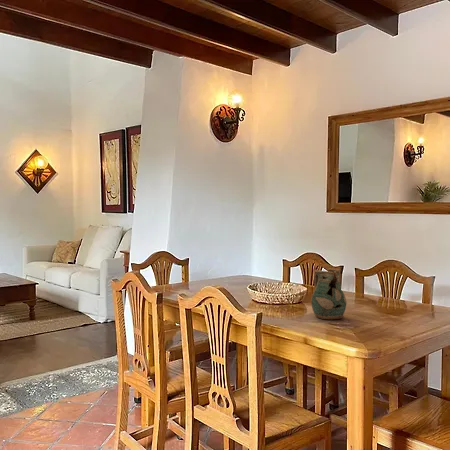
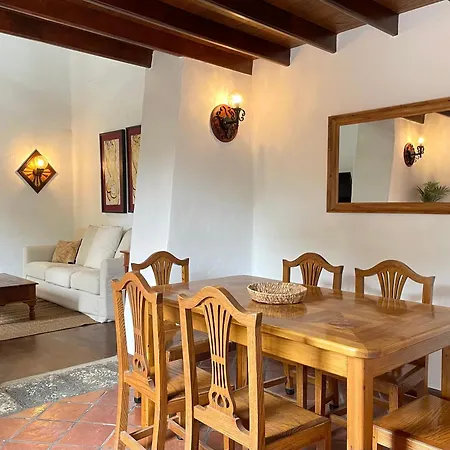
- ceramic pitcher (326, 292)
